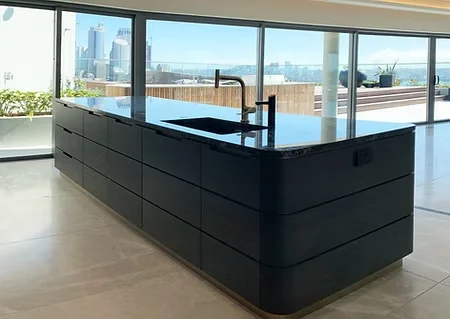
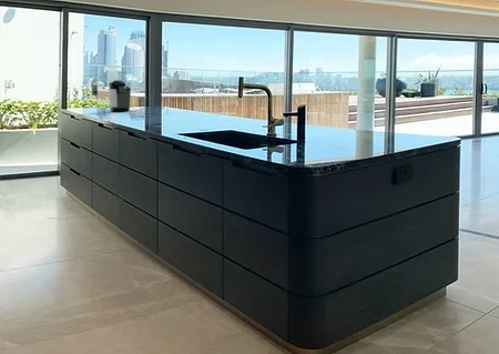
+ coffee maker (113, 95)
